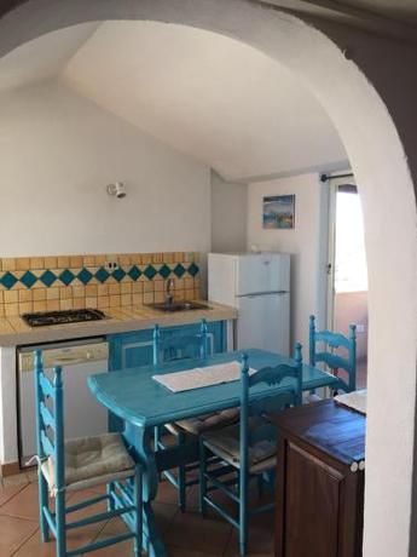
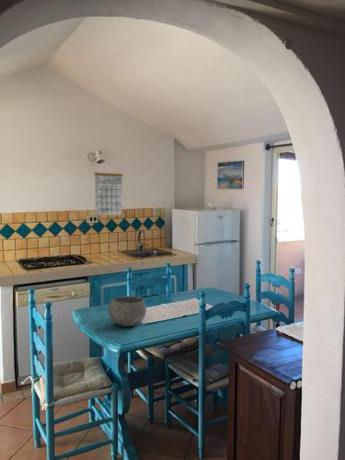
+ bowl (127, 311)
+ calendar (108, 189)
